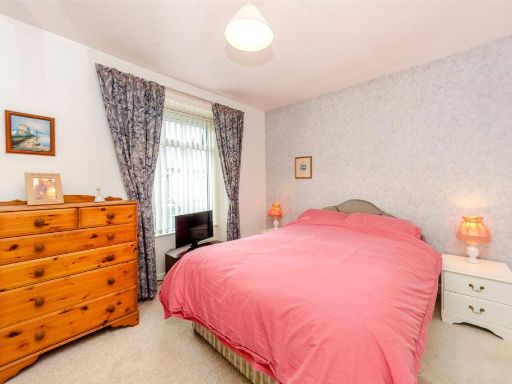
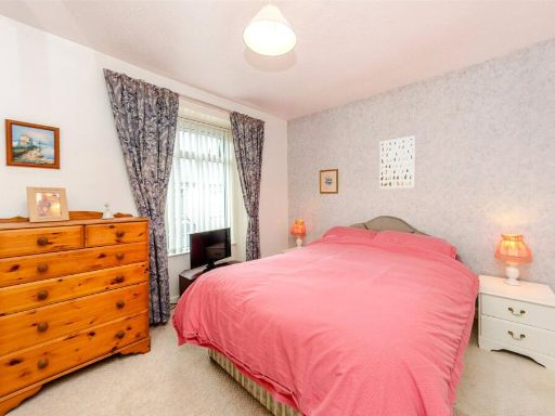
+ wall art (397, 164)
